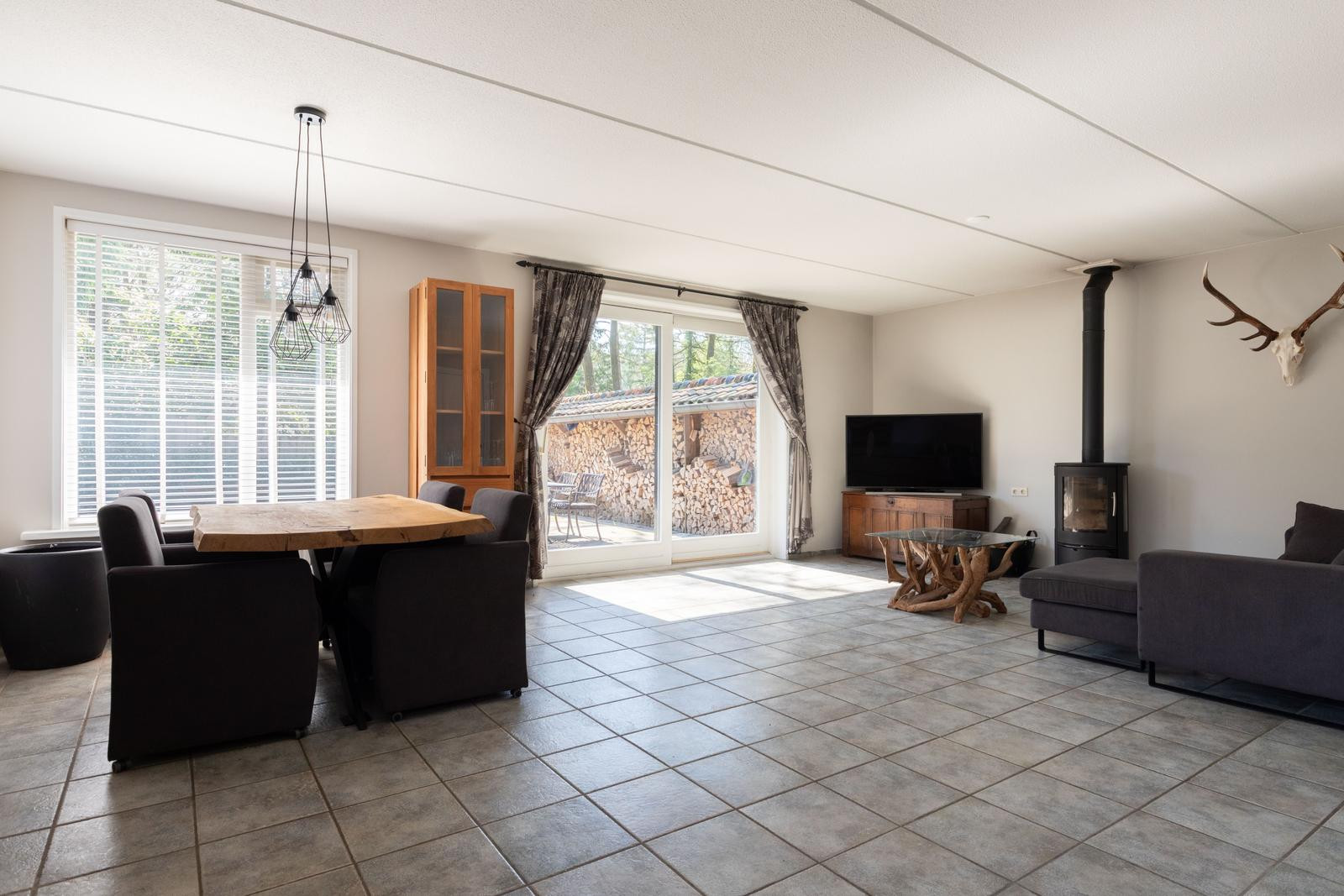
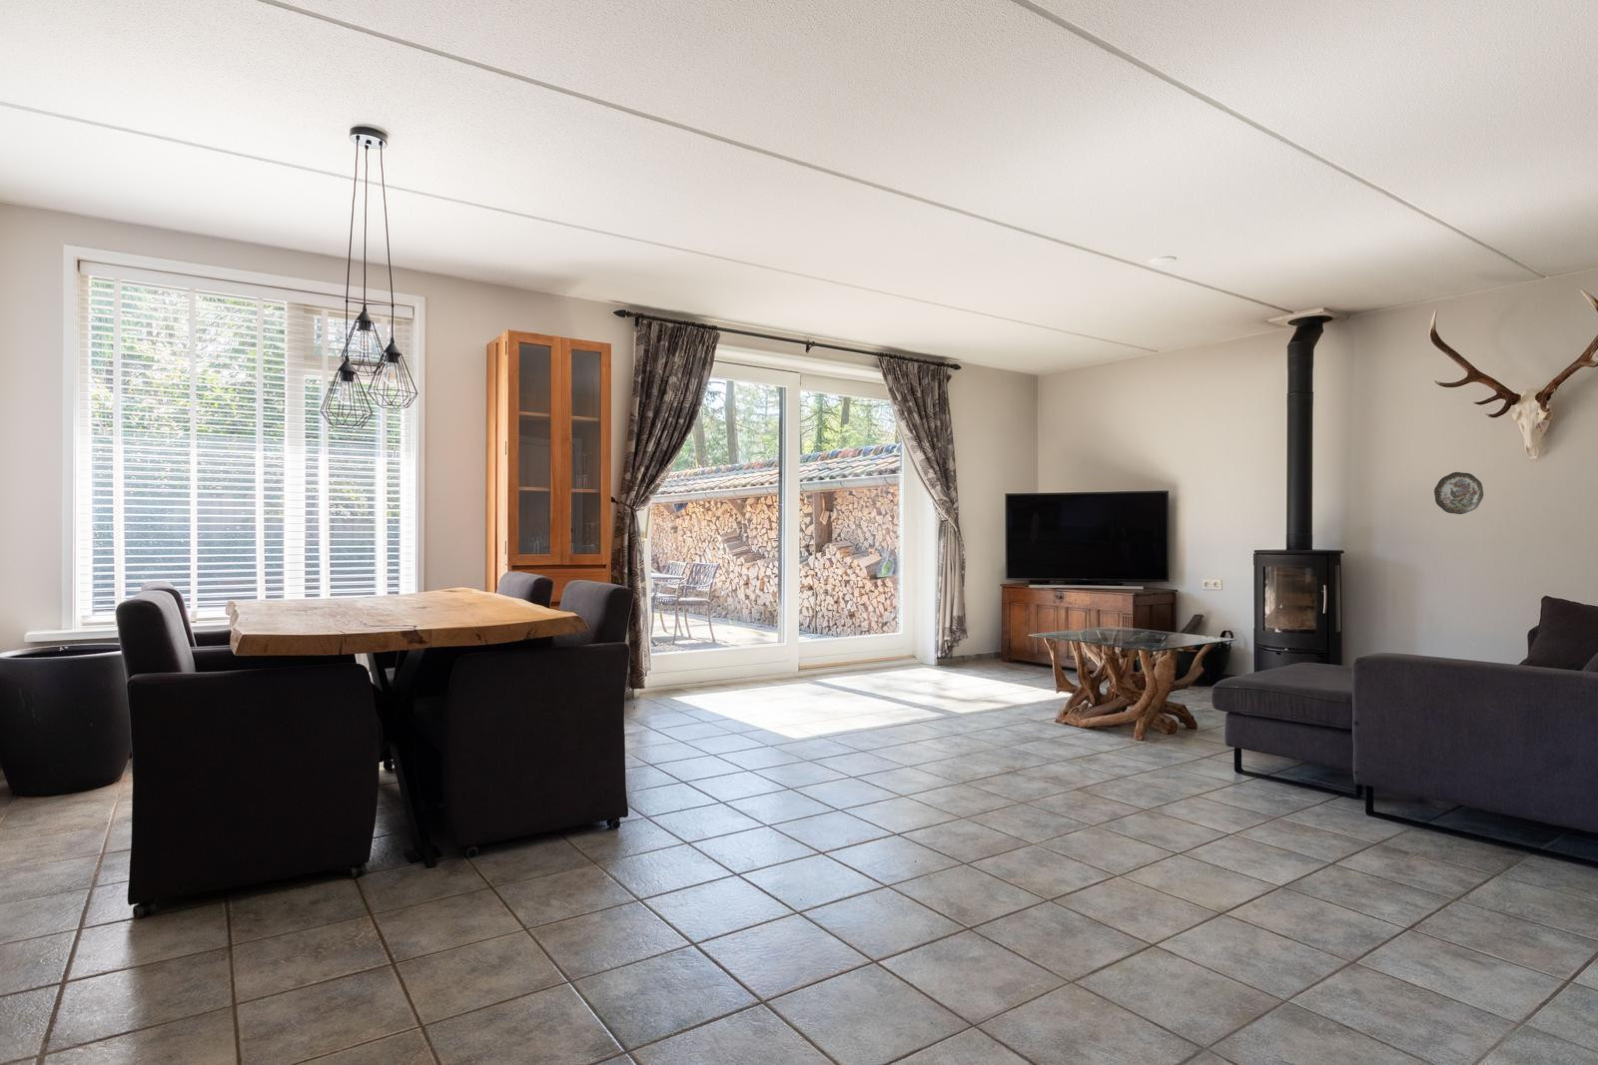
+ decorative plate (1458, 493)
